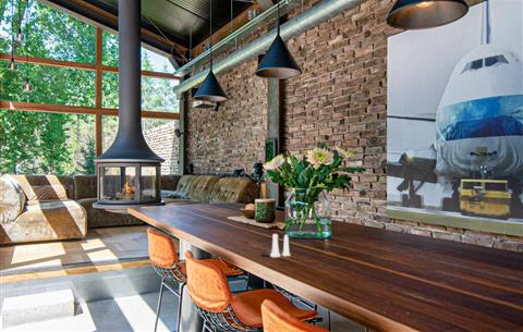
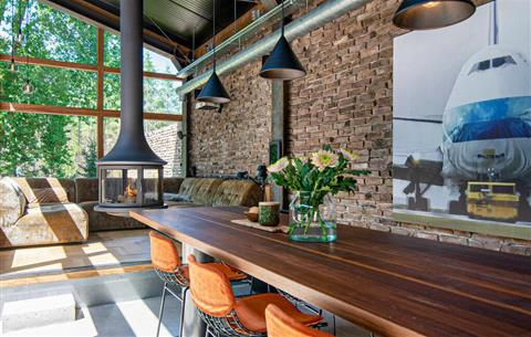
- salt and pepper shaker set (277, 244)
